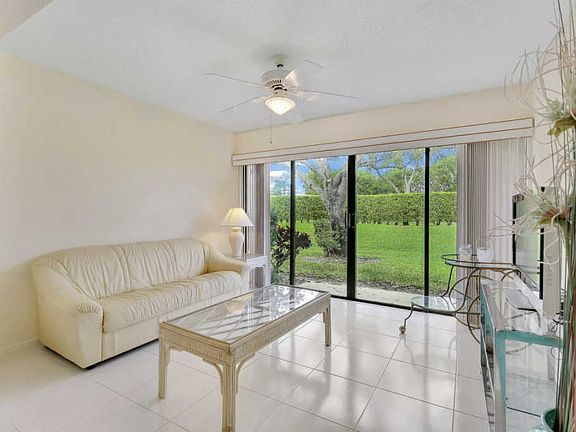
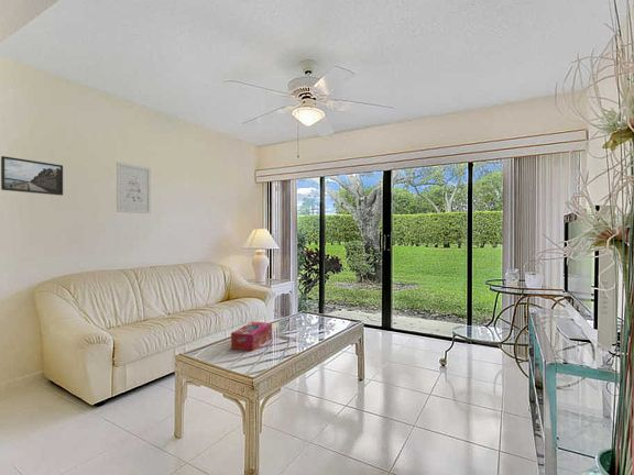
+ tissue box (252, 334)
+ wall art (134, 189)
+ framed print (33, 176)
